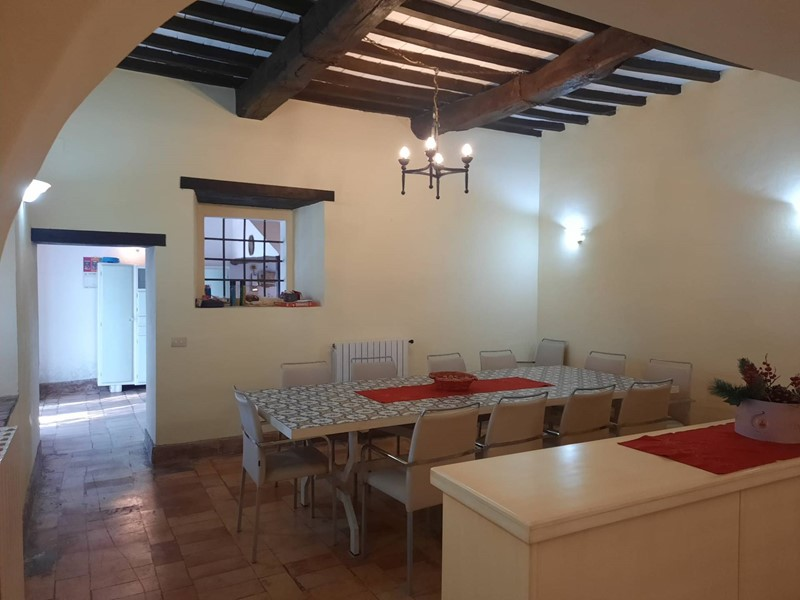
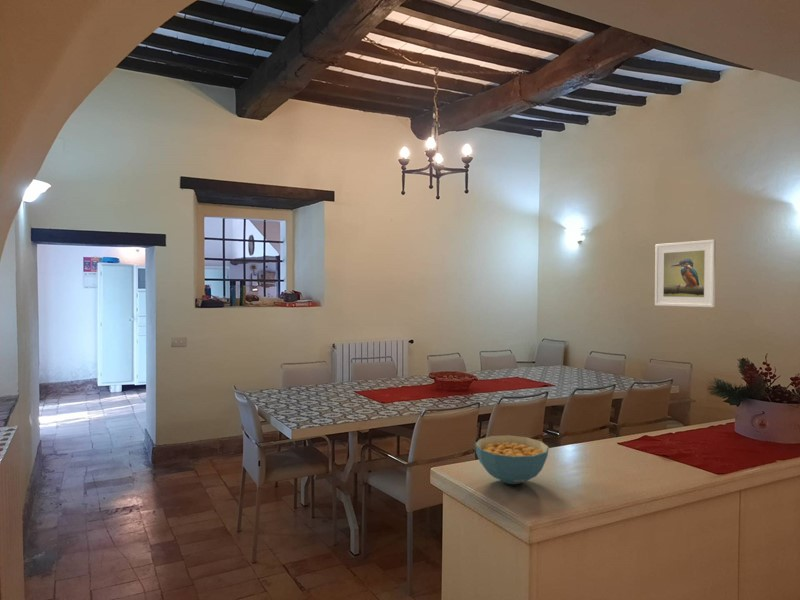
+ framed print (683, 274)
+ cereal bowl (511, 462)
